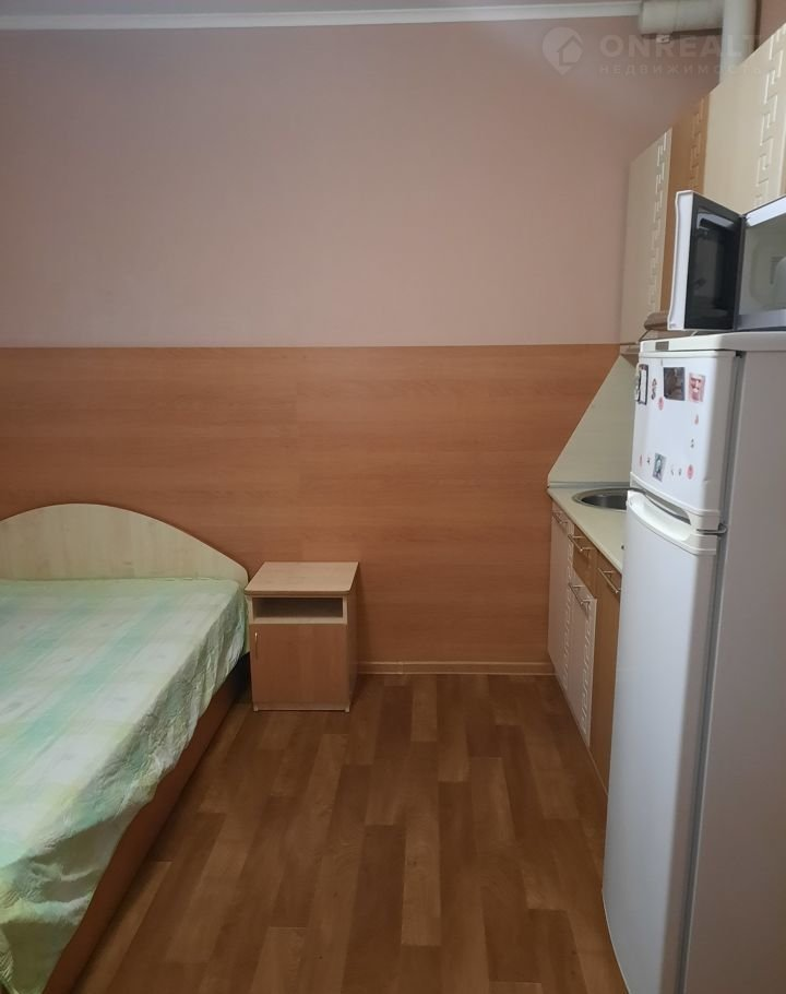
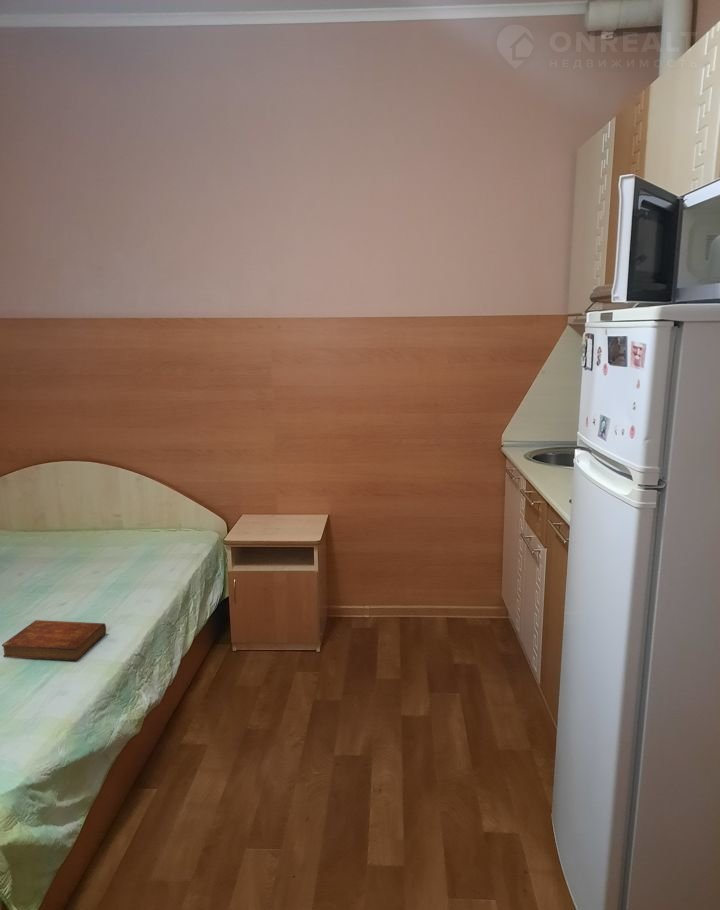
+ bible (56, 638)
